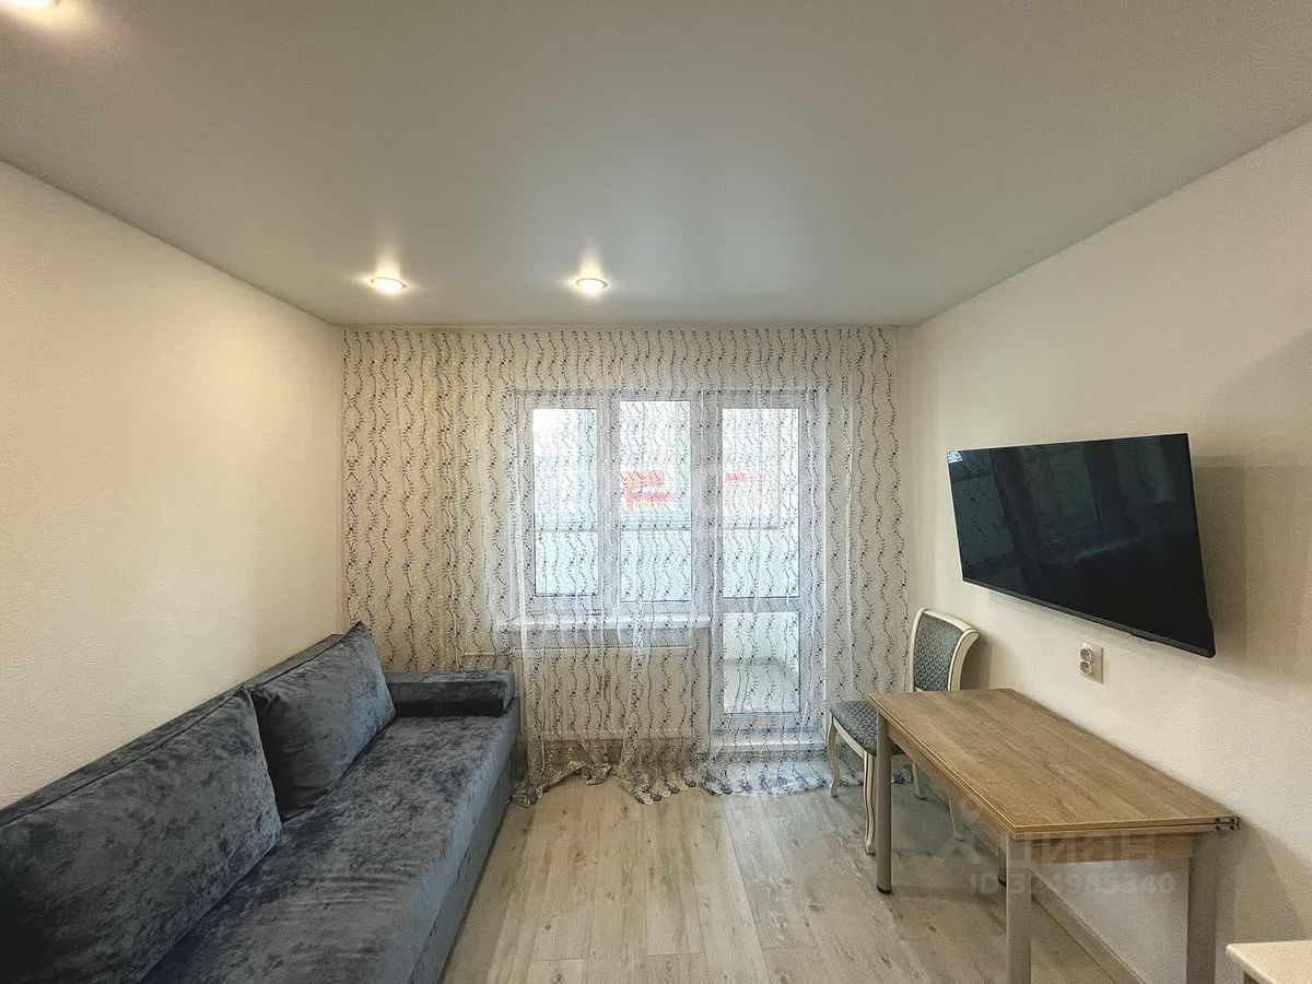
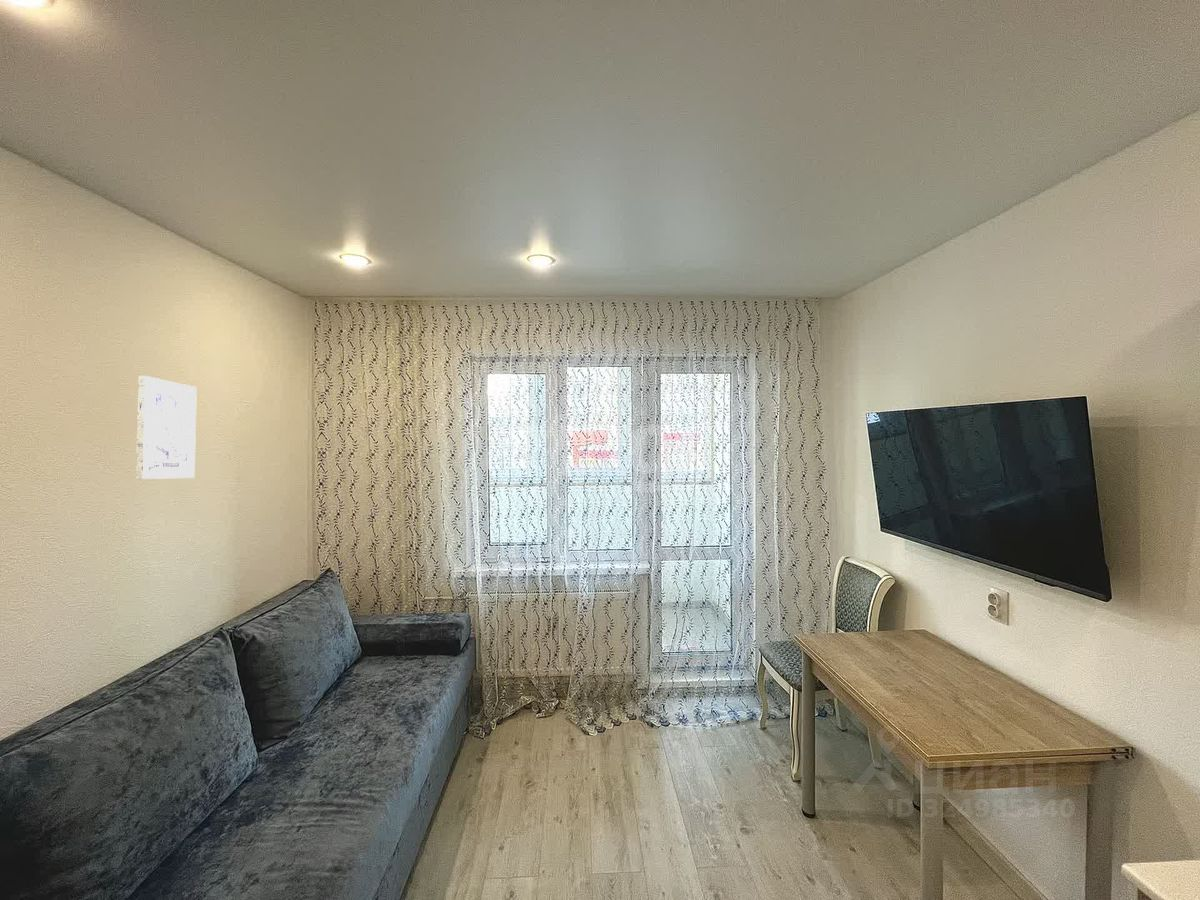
+ wall art (168, 429)
